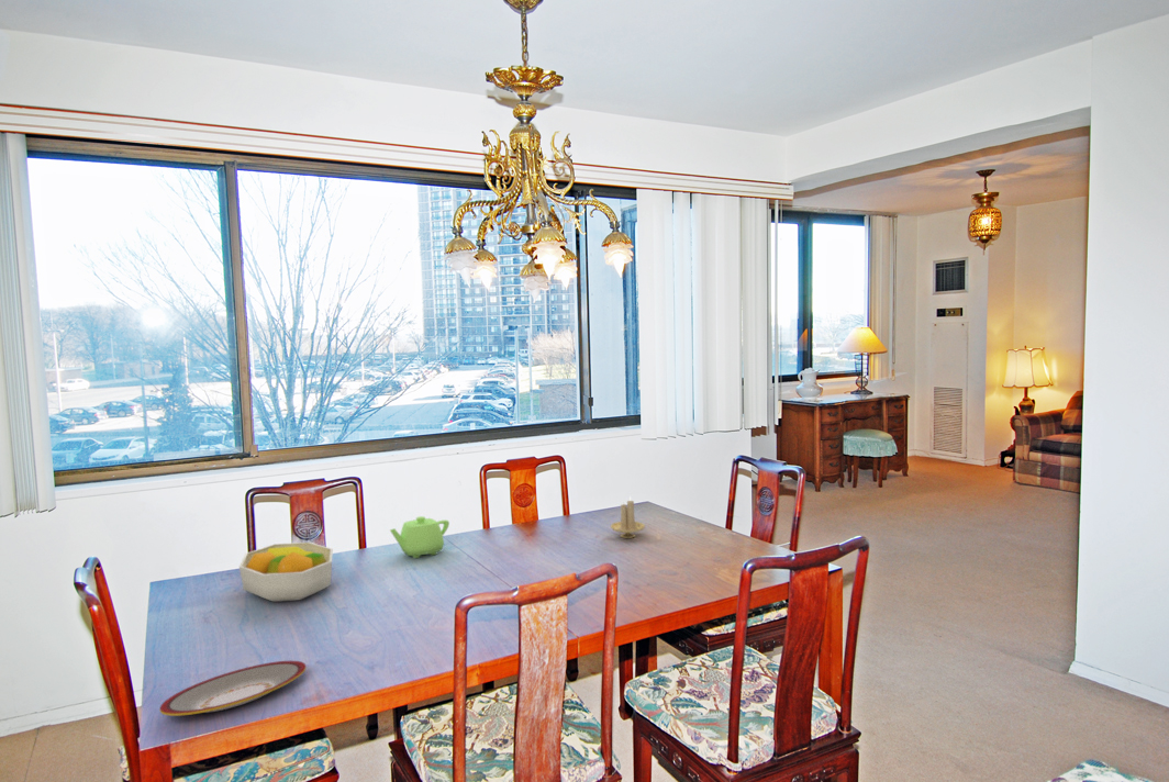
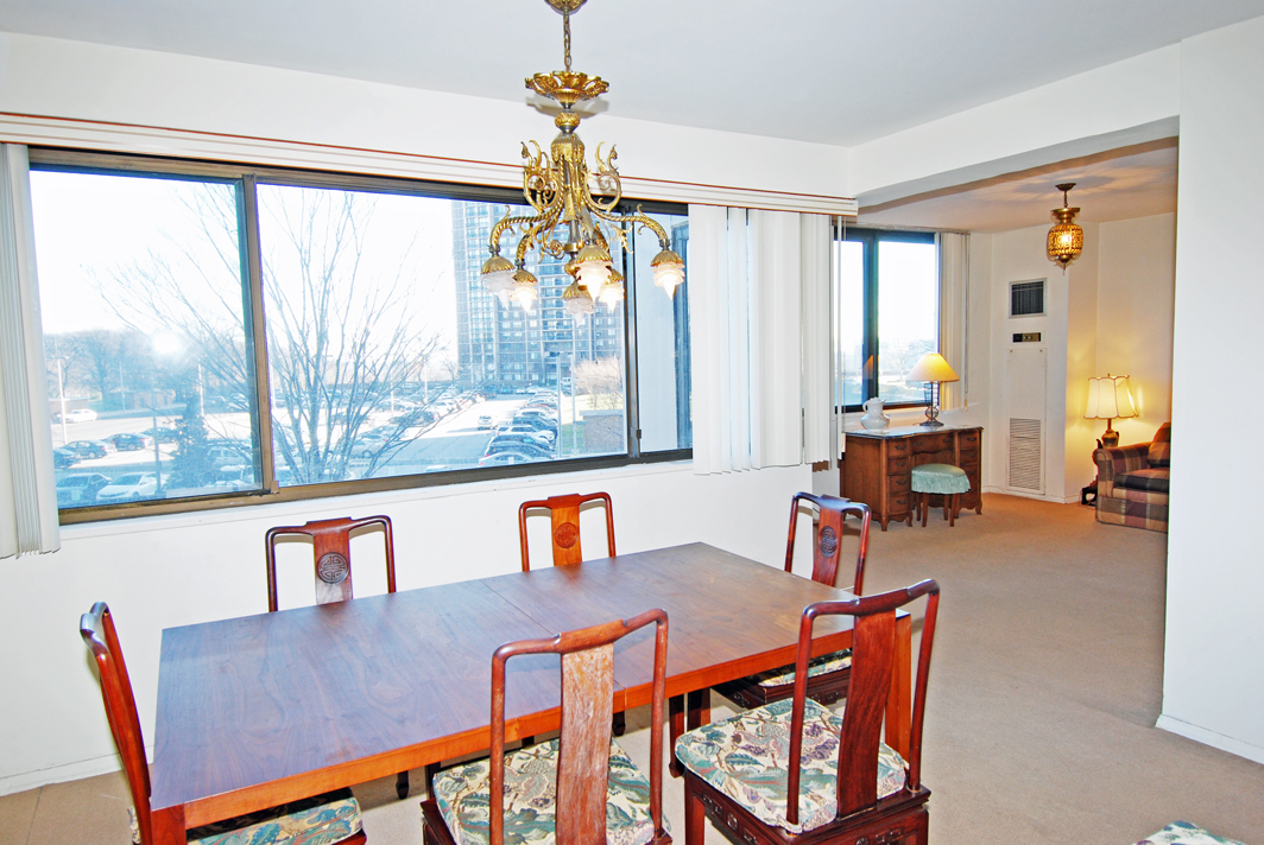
- plate (237, 691)
- fruit bowl (288, 566)
- teapot (420, 535)
- candle holder (627, 515)
